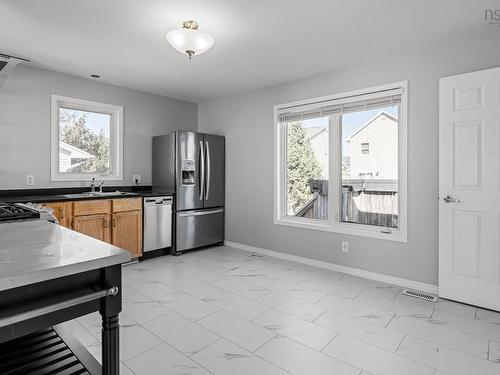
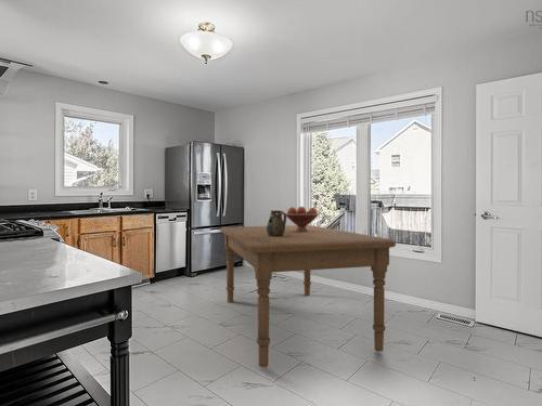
+ fruit bowl (301, 219)
+ ceramic pitcher (276, 222)
+ dining table (289, 271)
